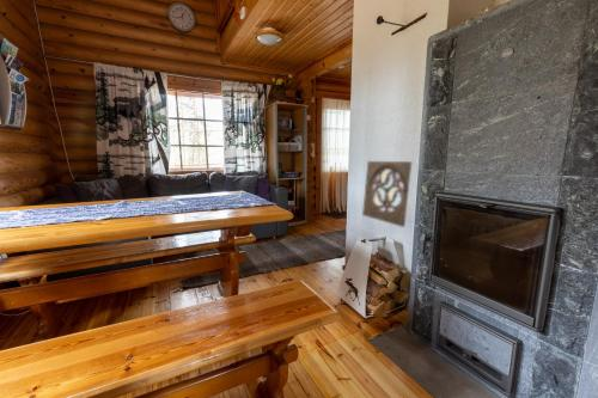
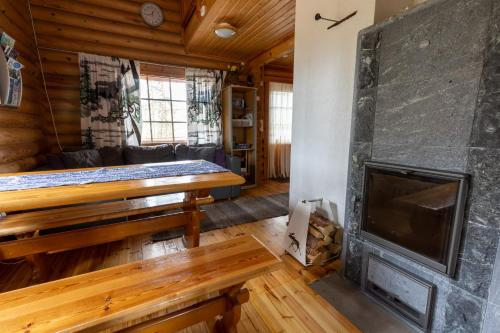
- wall ornament (385, 191)
